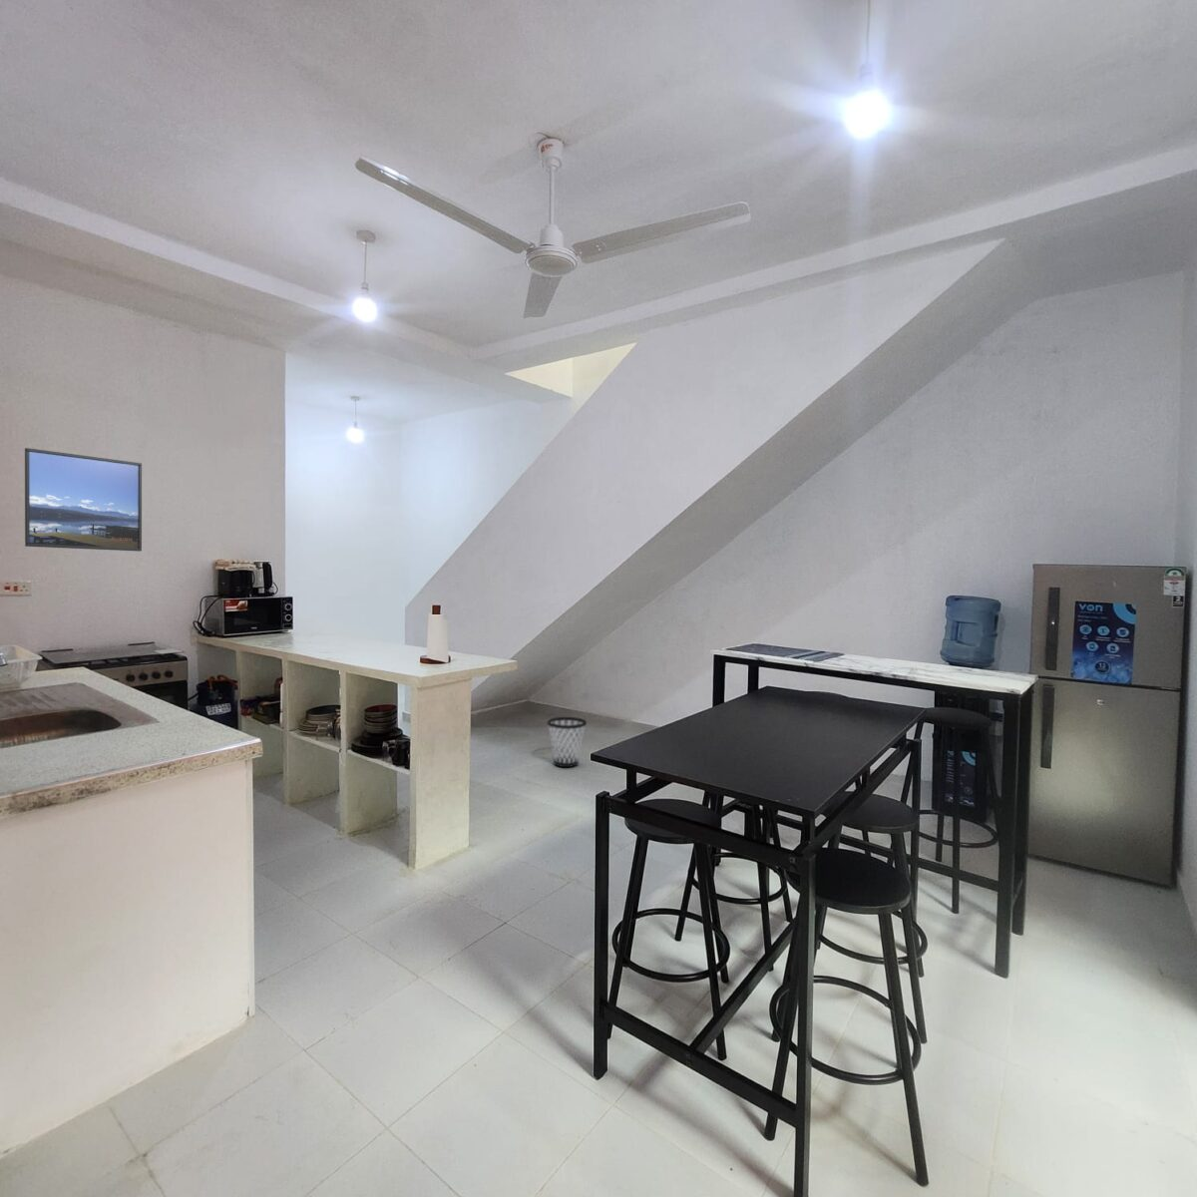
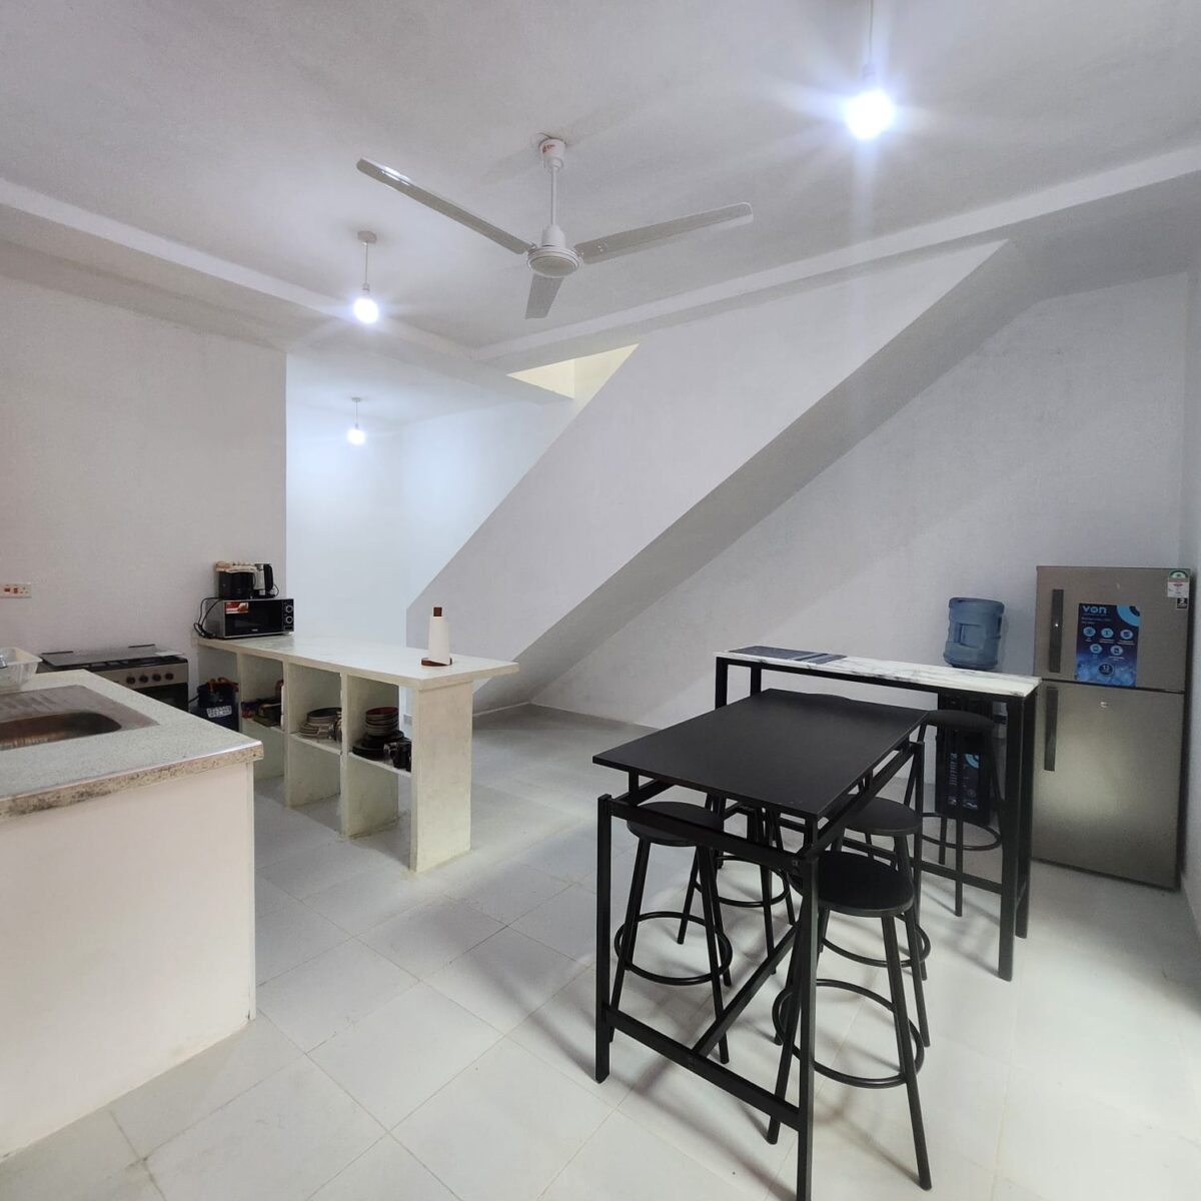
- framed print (86, 502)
- wastebasket (566, 743)
